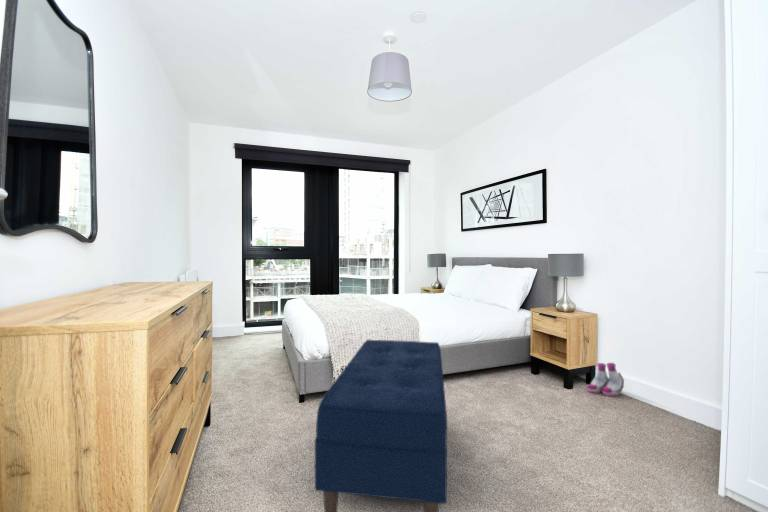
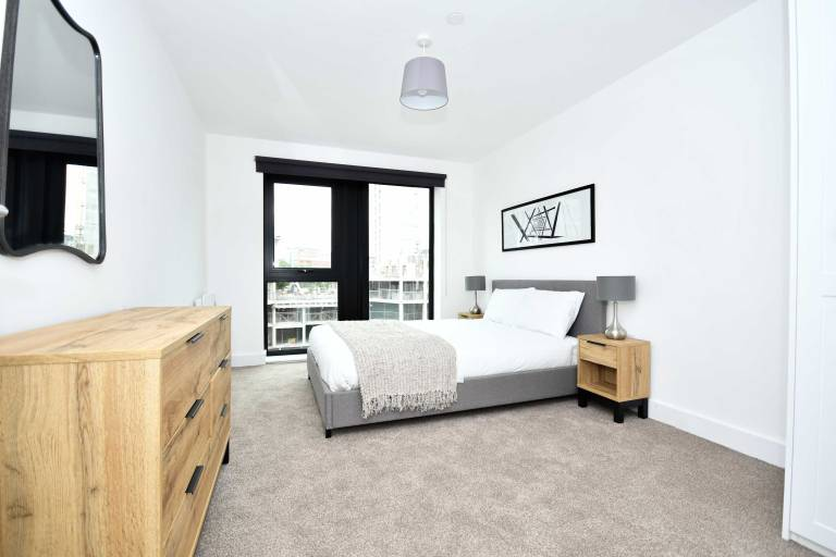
- boots (605, 377)
- bench (393, 411)
